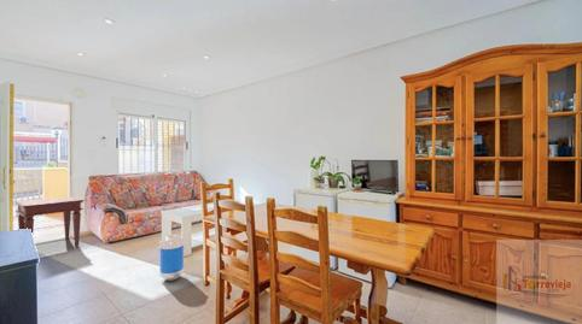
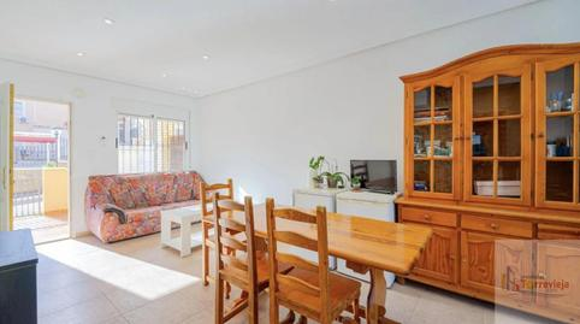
- trash can (171, 257)
- side table (47, 213)
